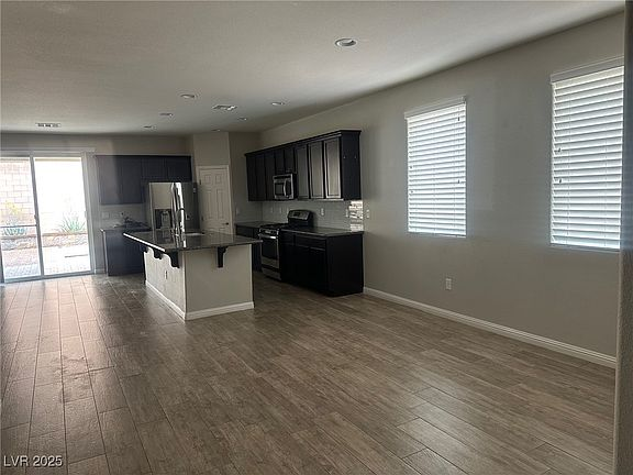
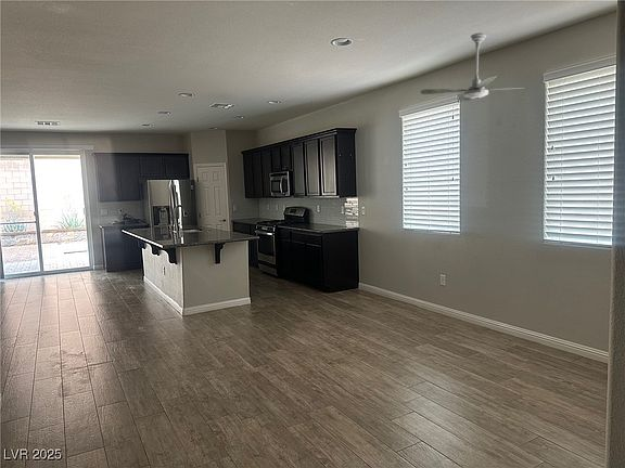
+ ceiling fan (475, 66)
